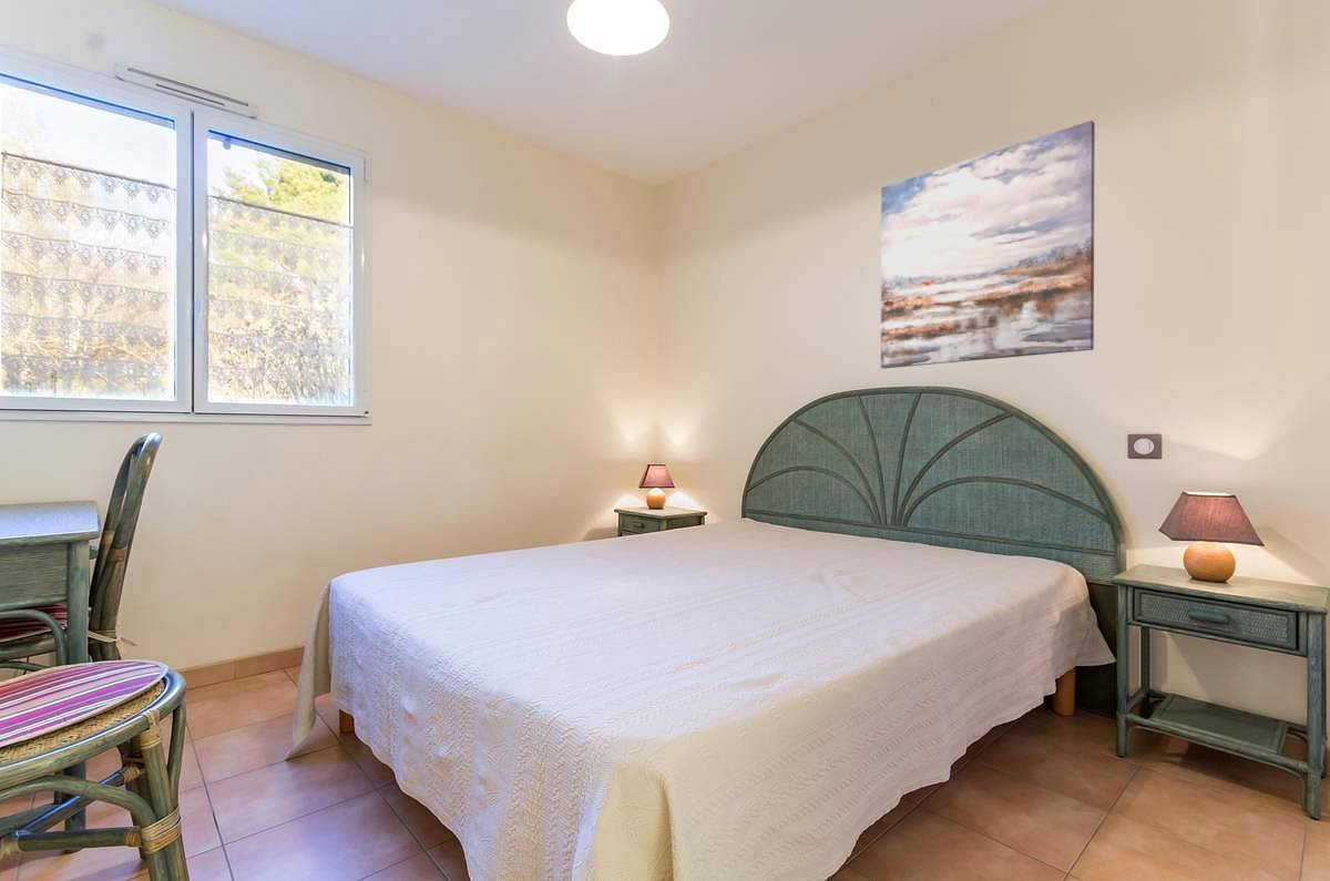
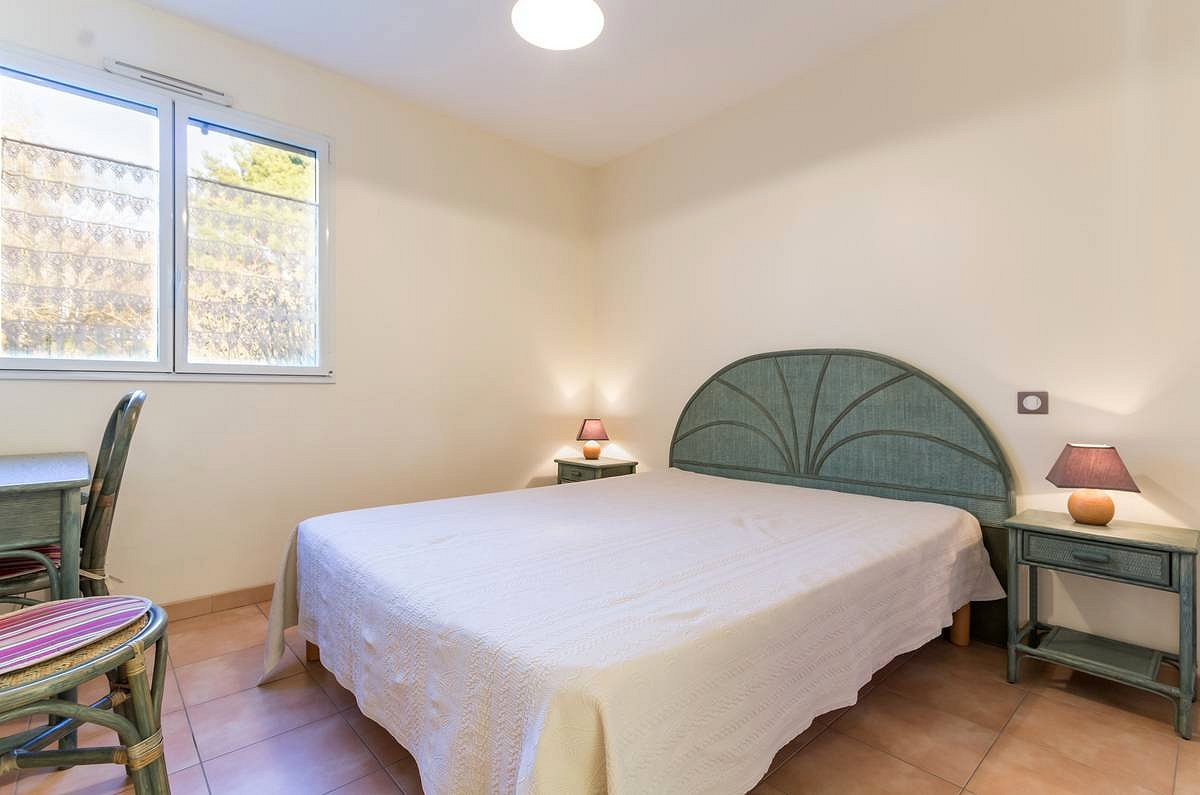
- wall art (975, 259)
